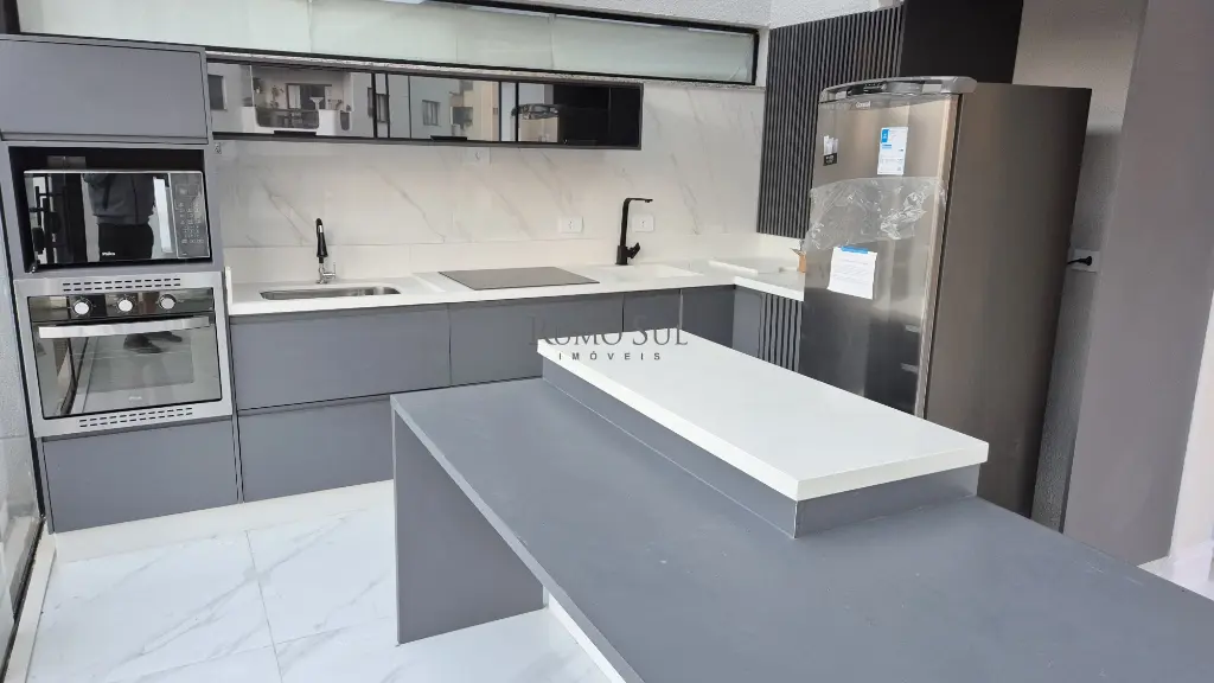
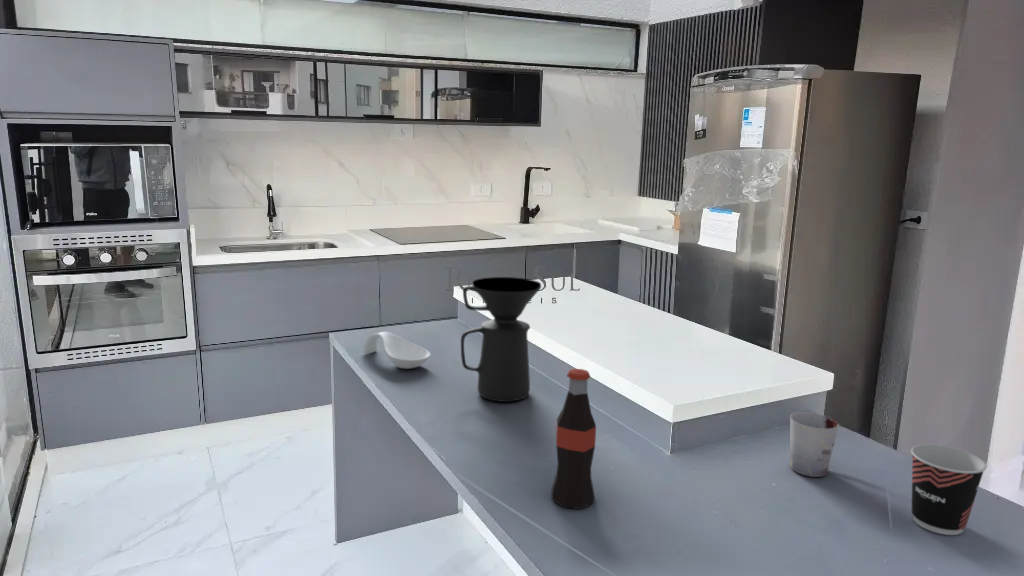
+ bottle (575, 435)
+ cup (815, 442)
+ cup (942, 490)
+ coffee maker (505, 339)
+ spoon rest (394, 348)
